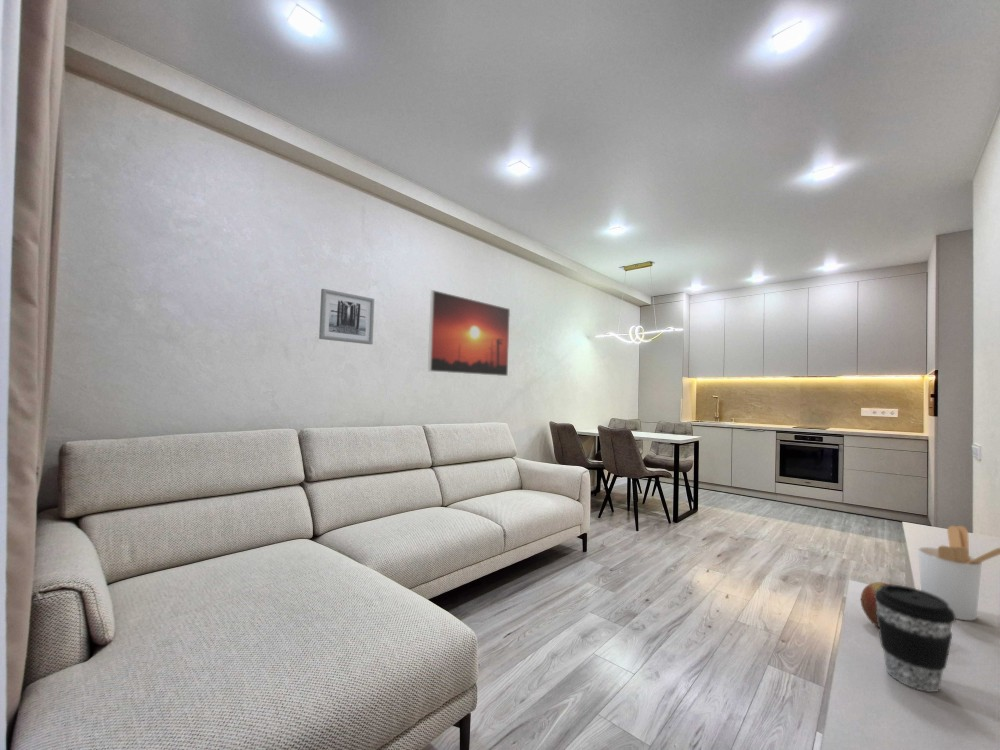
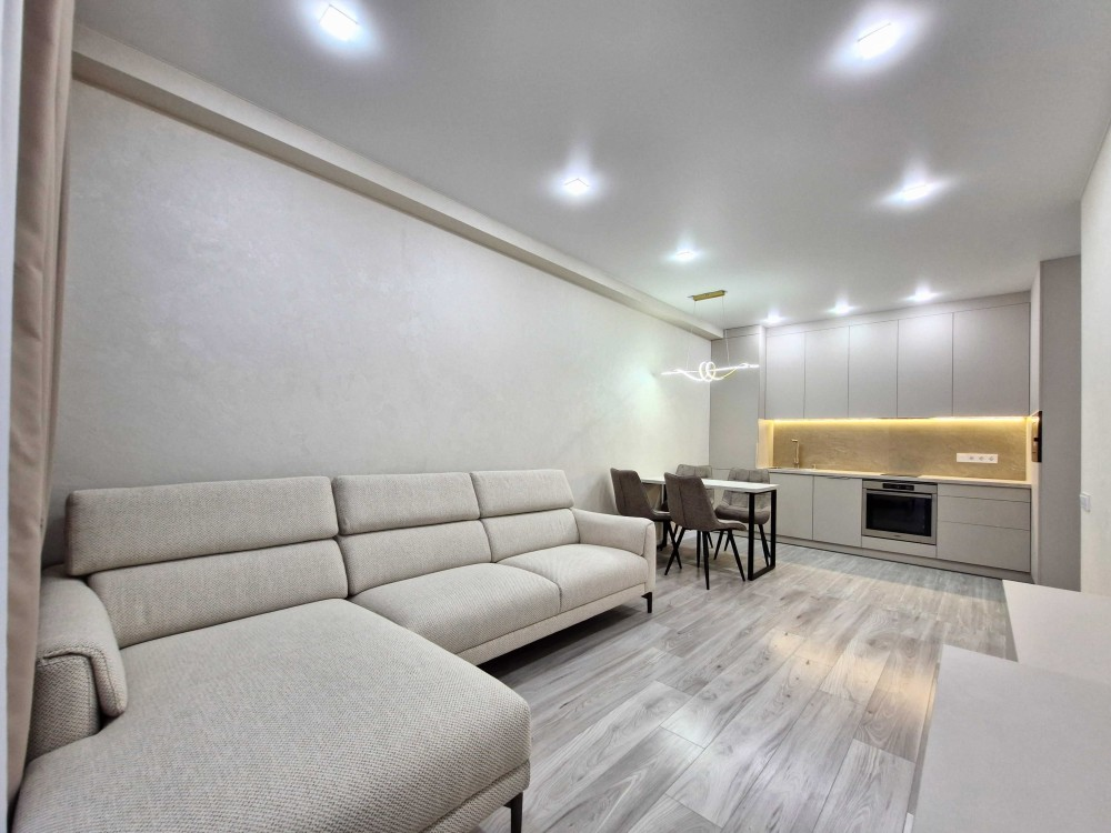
- utensil holder (965, 573)
- coffee cup (912, 637)
- wall art (348, 317)
- apple (876, 604)
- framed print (472, 337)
